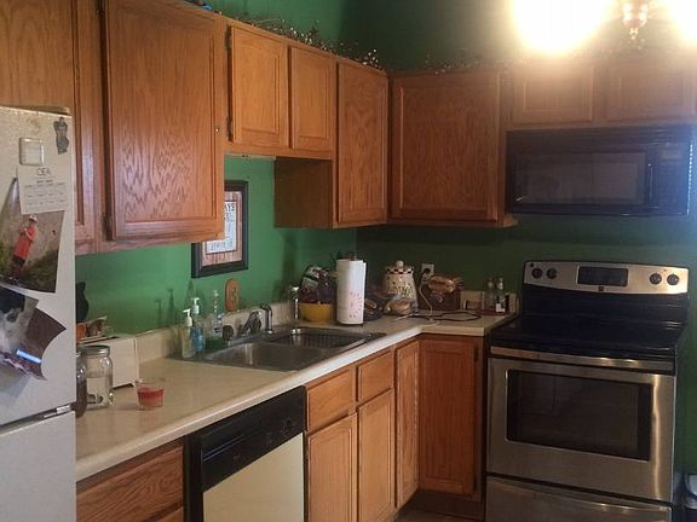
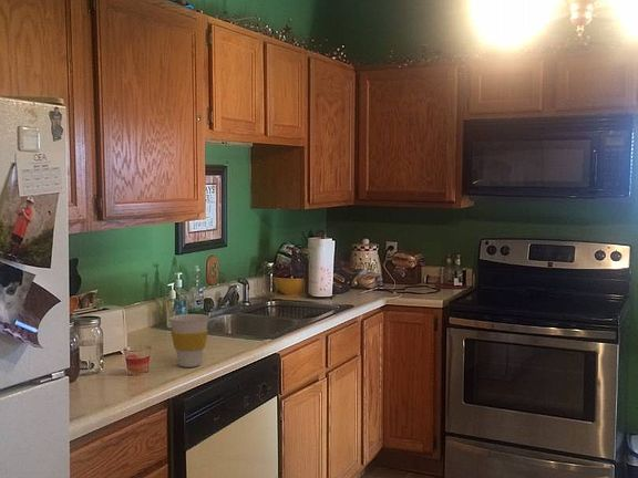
+ cup (189, 341)
